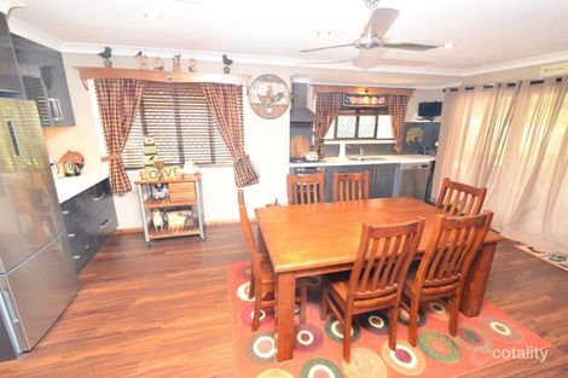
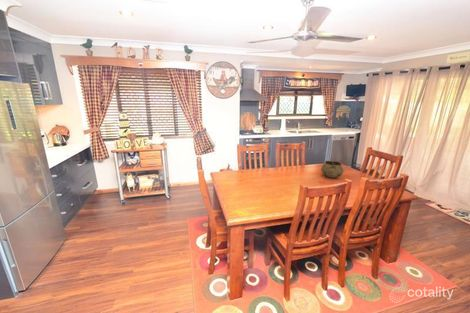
+ decorative bowl (332, 169)
